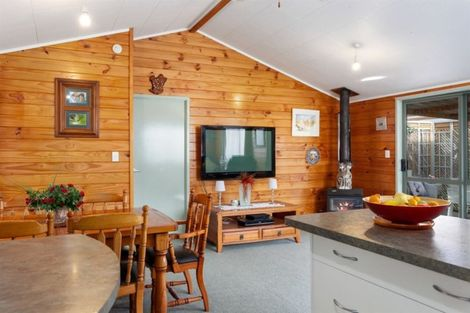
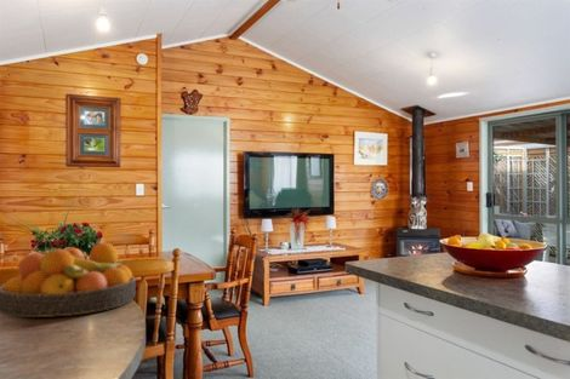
+ fruit bowl (70, 272)
